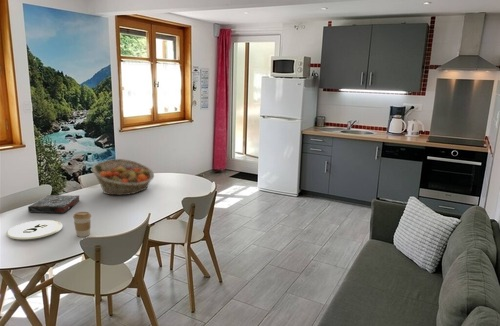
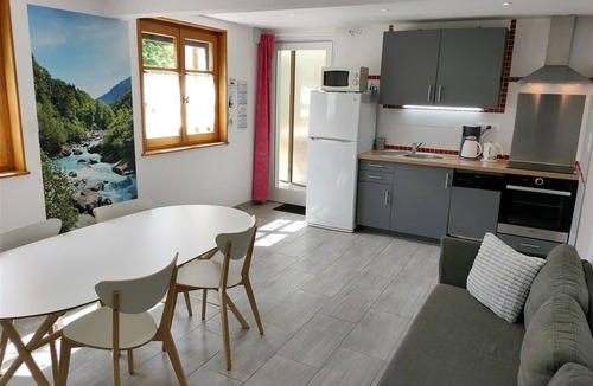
- coffee cup (82, 223)
- poker chip (35, 229)
- fruit basket (123, 176)
- book (55, 203)
